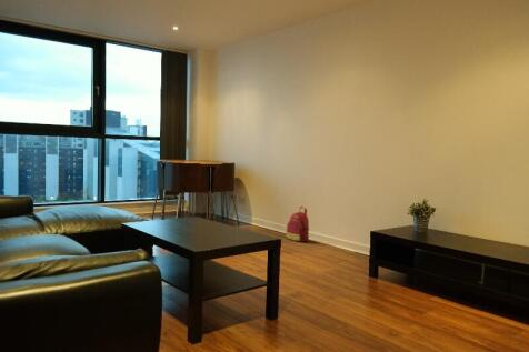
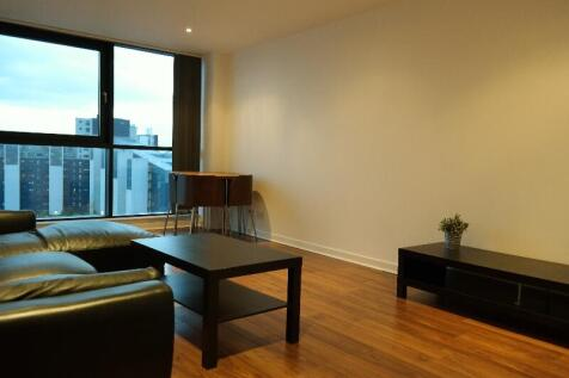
- backpack (298, 223)
